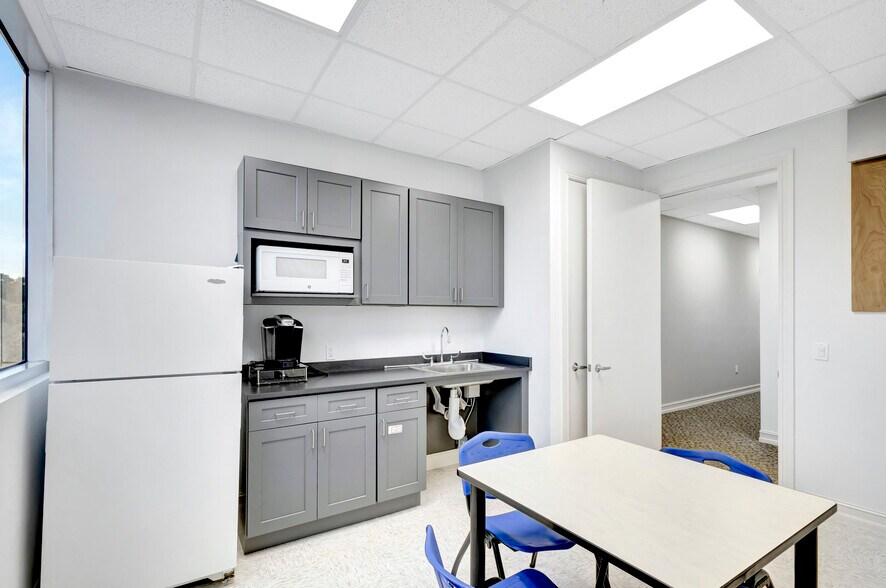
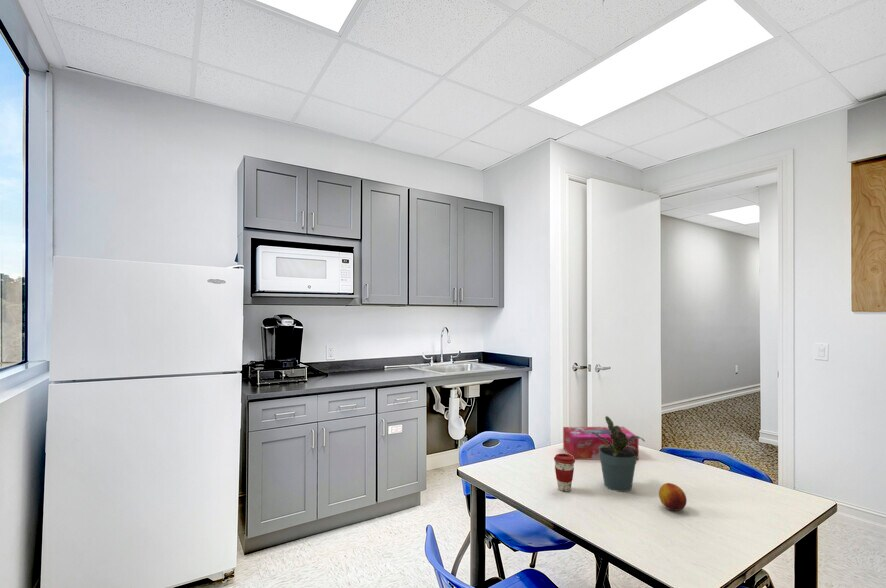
+ coffee cup (564, 472)
+ tissue box (599, 442)
+ fruit (672, 496)
+ potted plant (616, 450)
